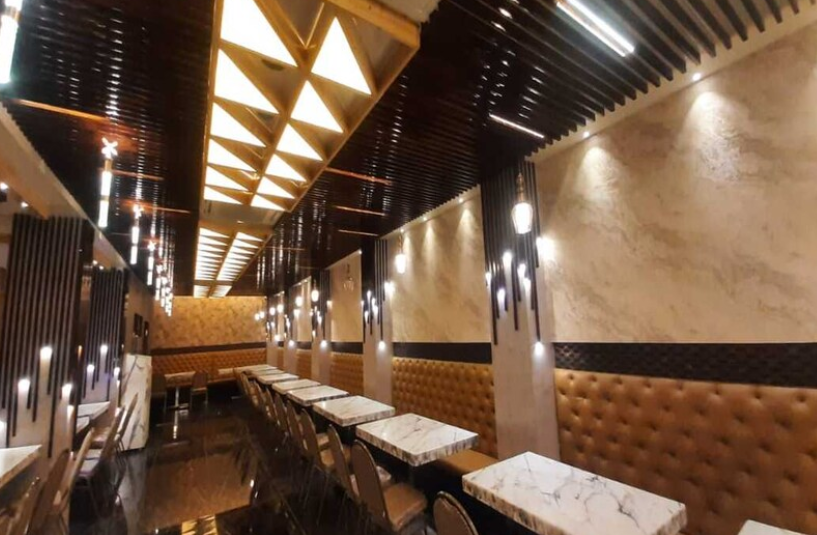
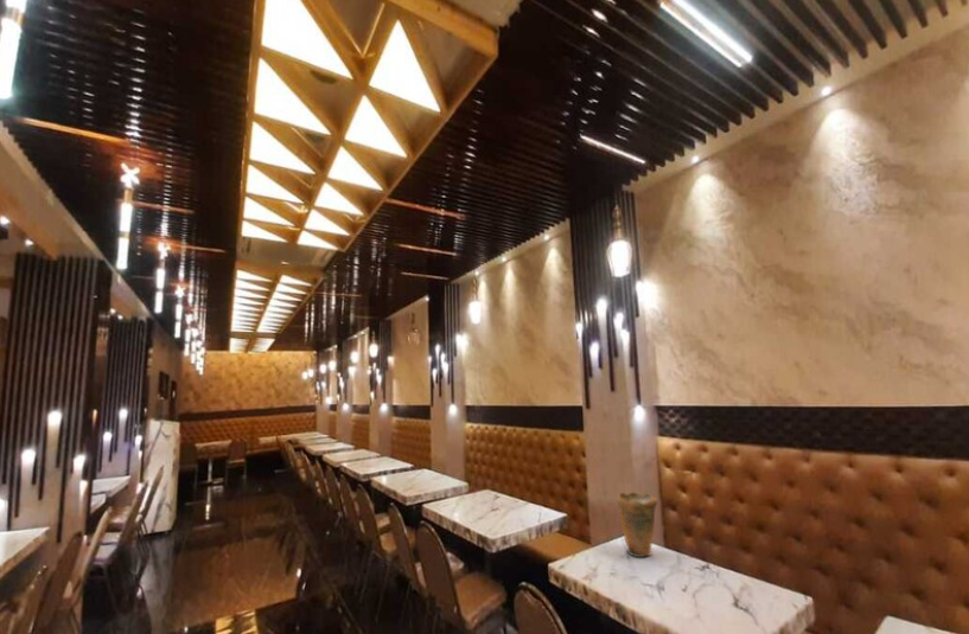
+ vase (638, 523)
